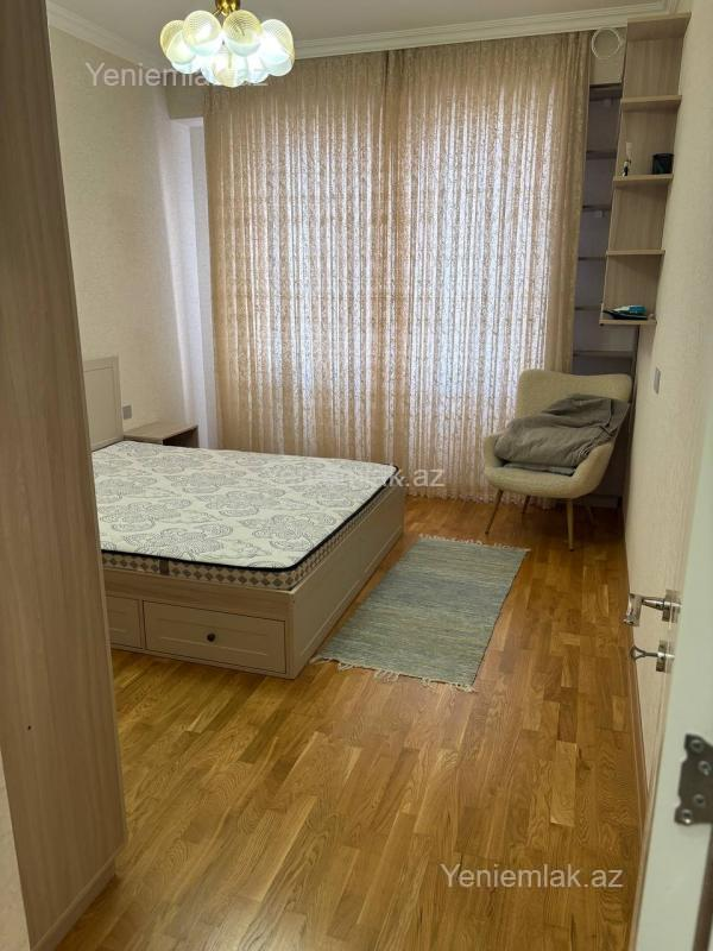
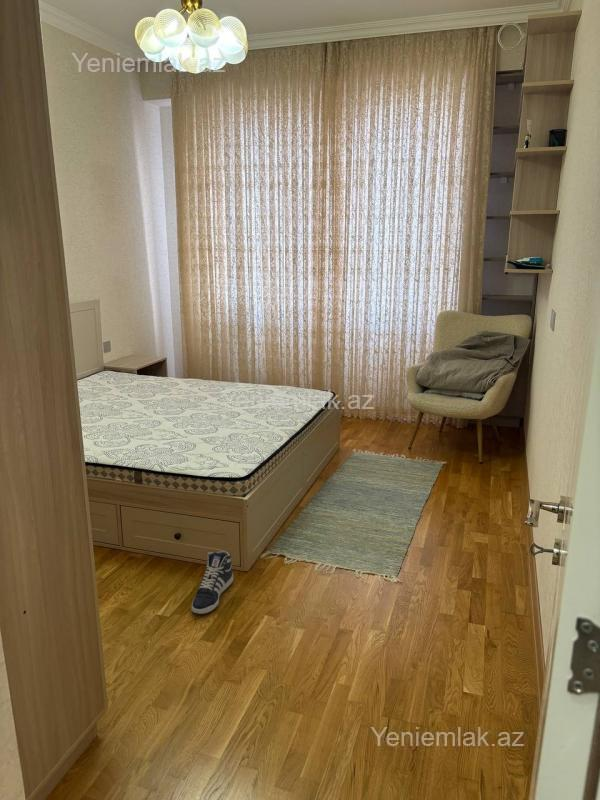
+ sneaker (211, 578)
